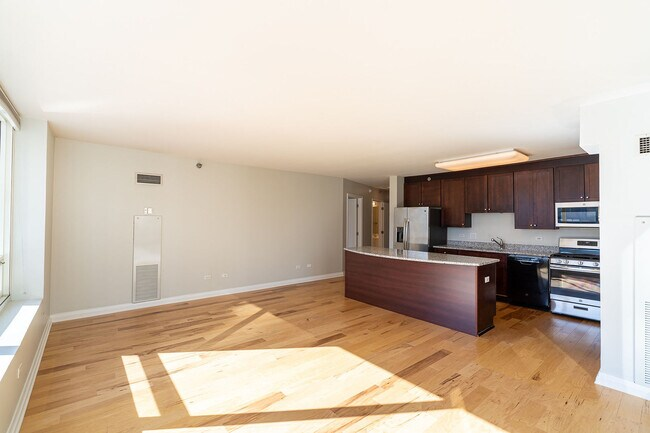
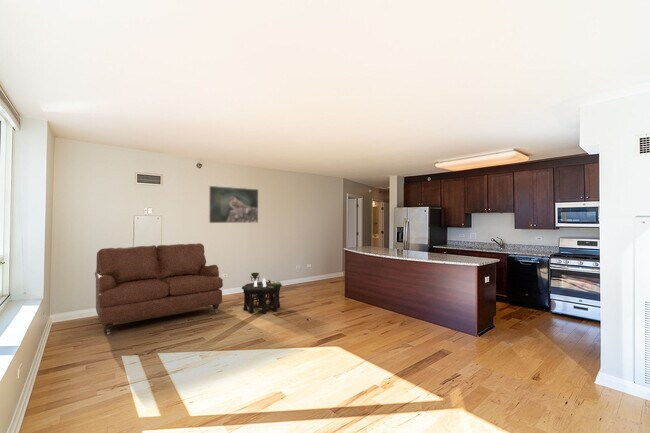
+ side table (262, 291)
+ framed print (234, 205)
+ sofa (159, 280)
